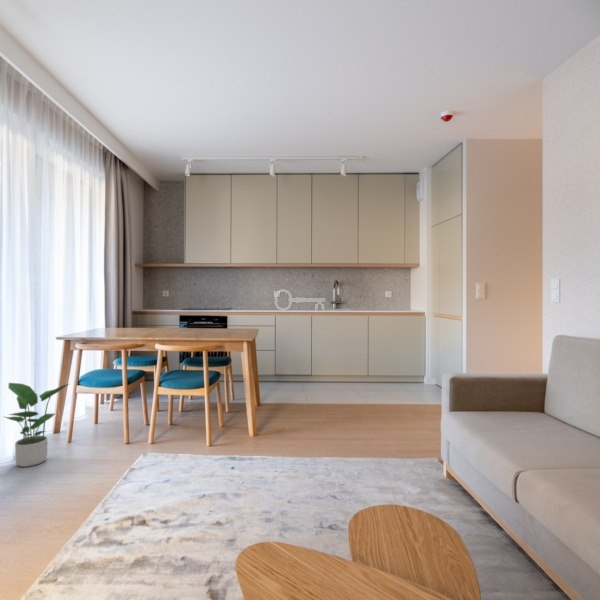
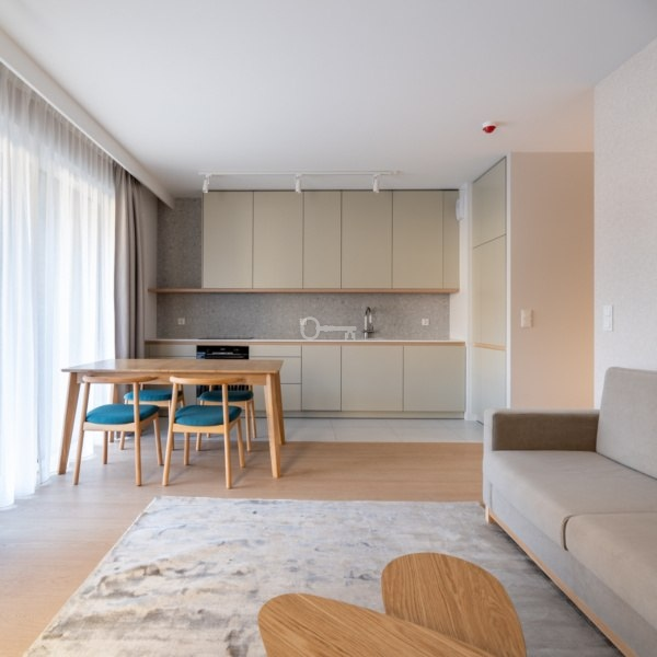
- potted plant (33, 424)
